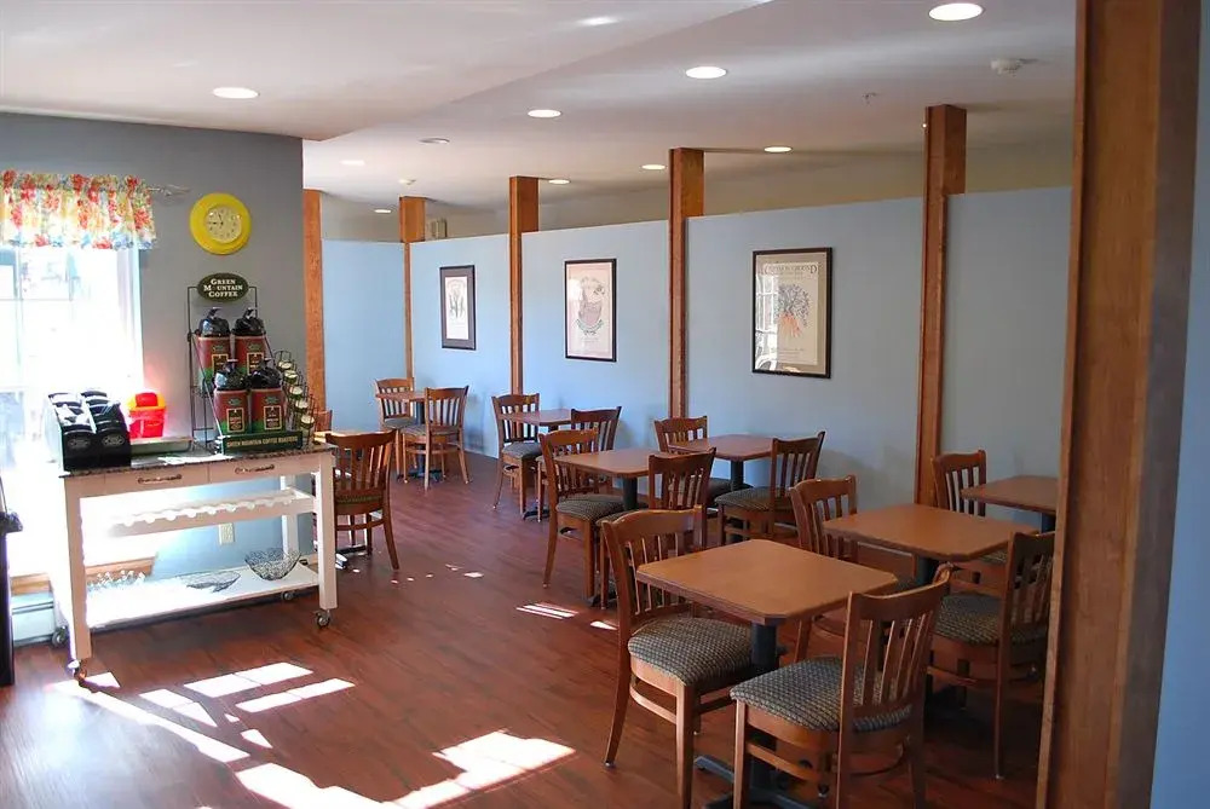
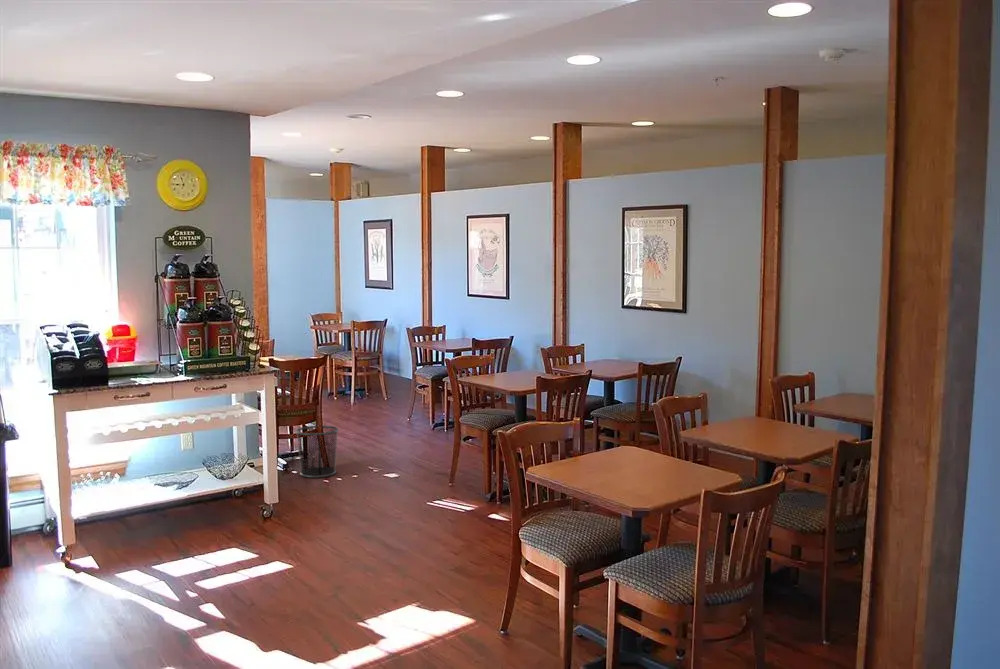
+ waste bin (318, 451)
